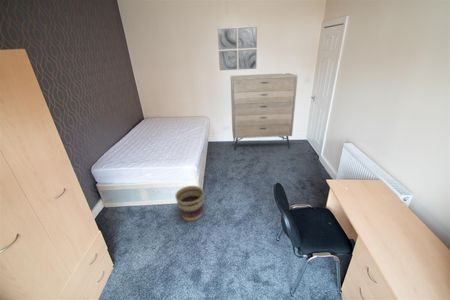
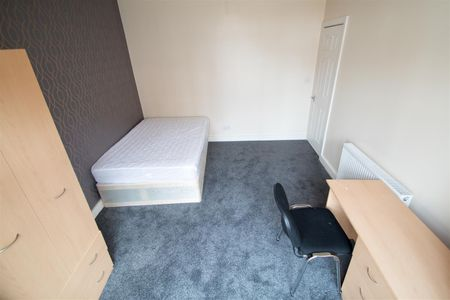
- basket (191, 204)
- wall art (238, 48)
- dresser (261, 112)
